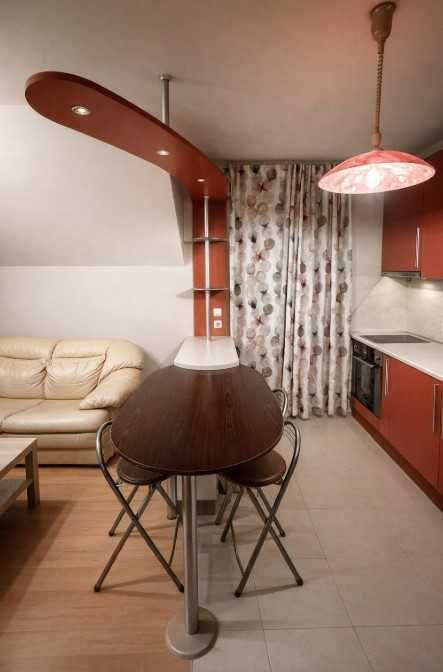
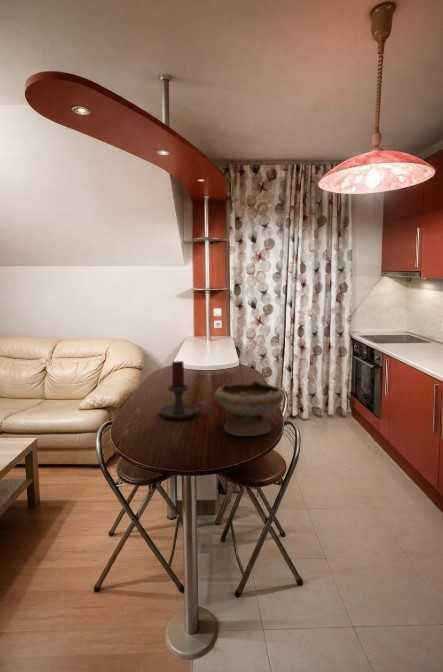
+ bowl (248, 407)
+ candle holder (184, 387)
